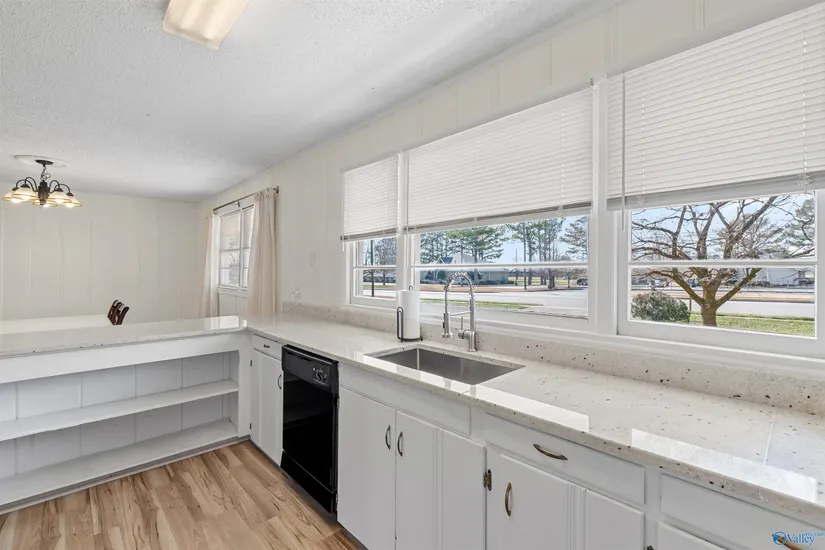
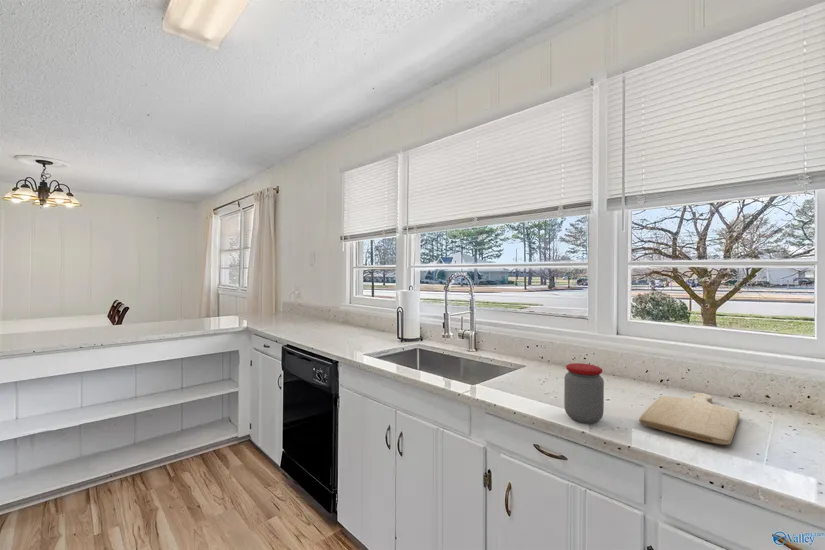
+ jar (583, 392)
+ chopping board (693, 411)
